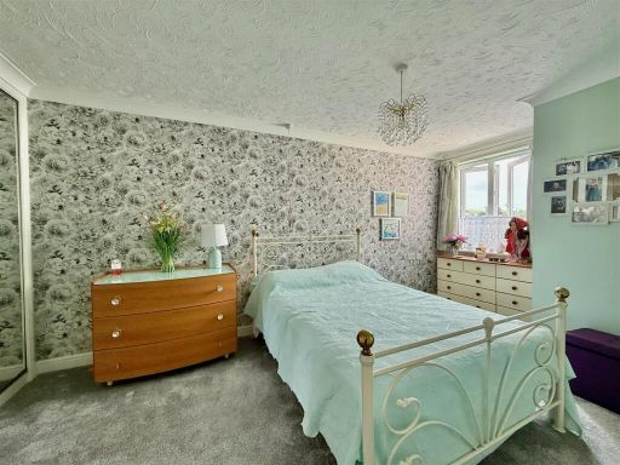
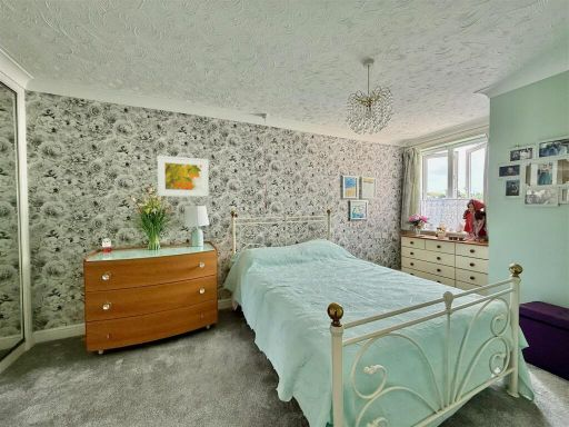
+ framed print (183, 177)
